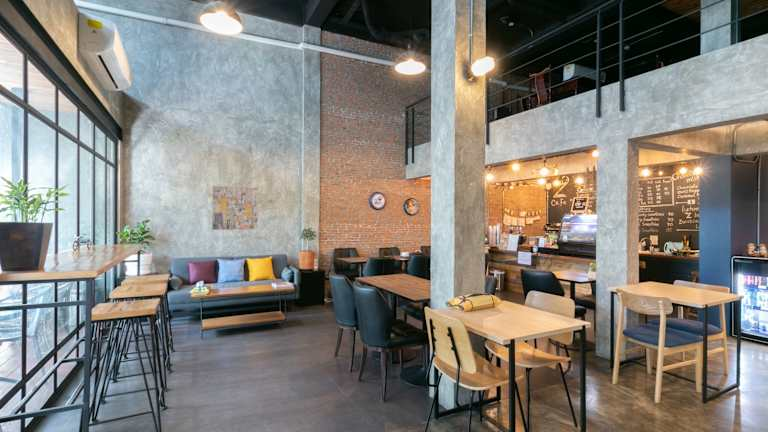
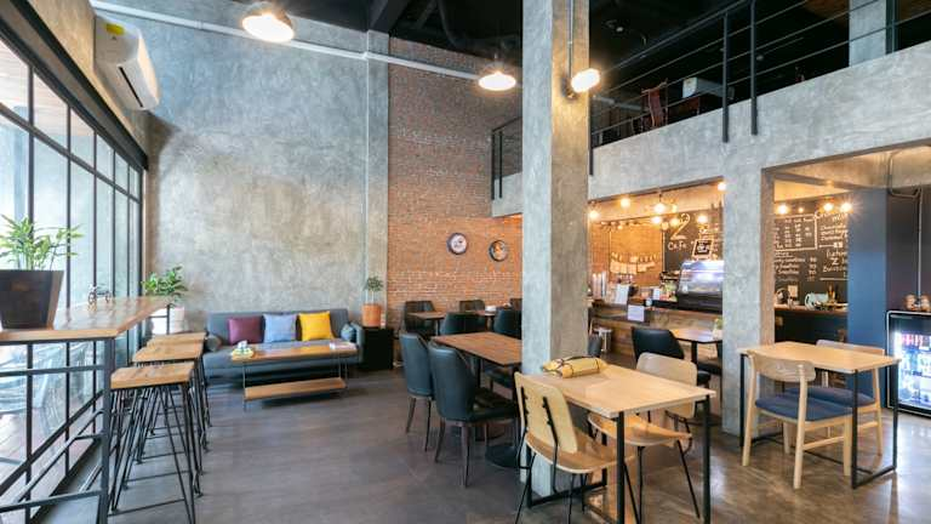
- wall art (235, 208)
